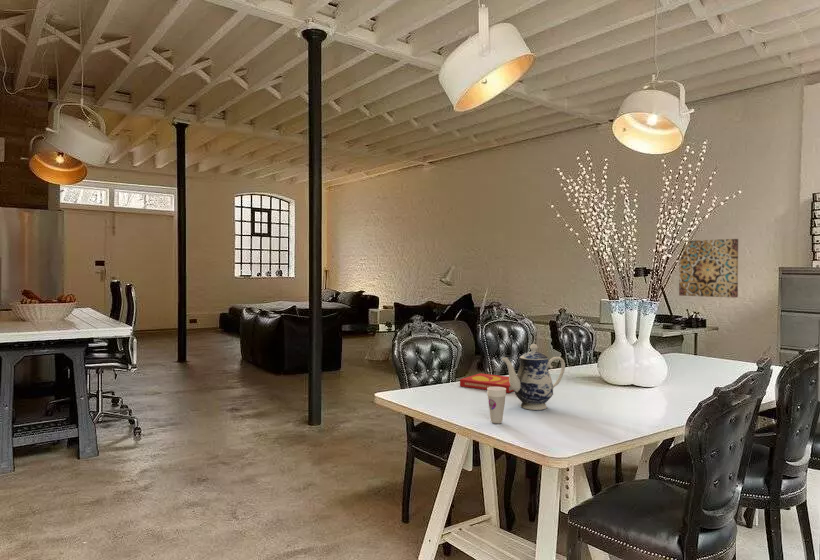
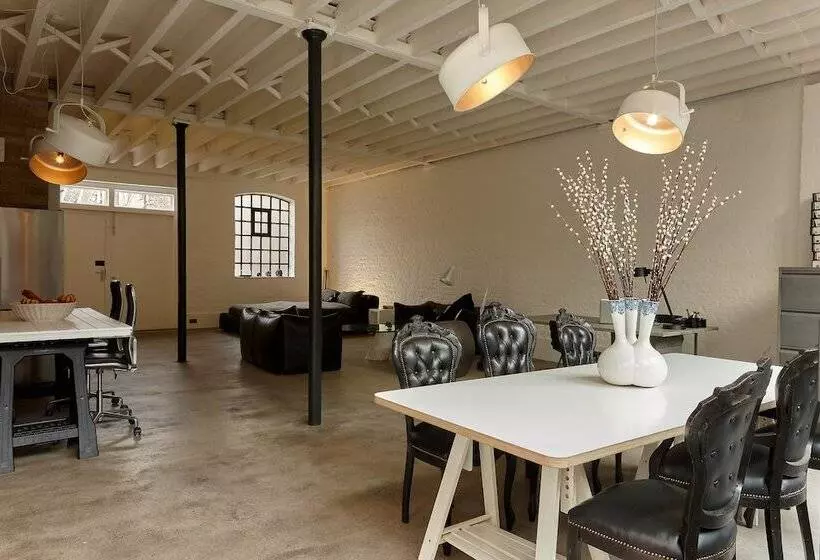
- wall art (707, 268)
- cup (496, 405)
- book (493, 382)
- teapot (533, 375)
